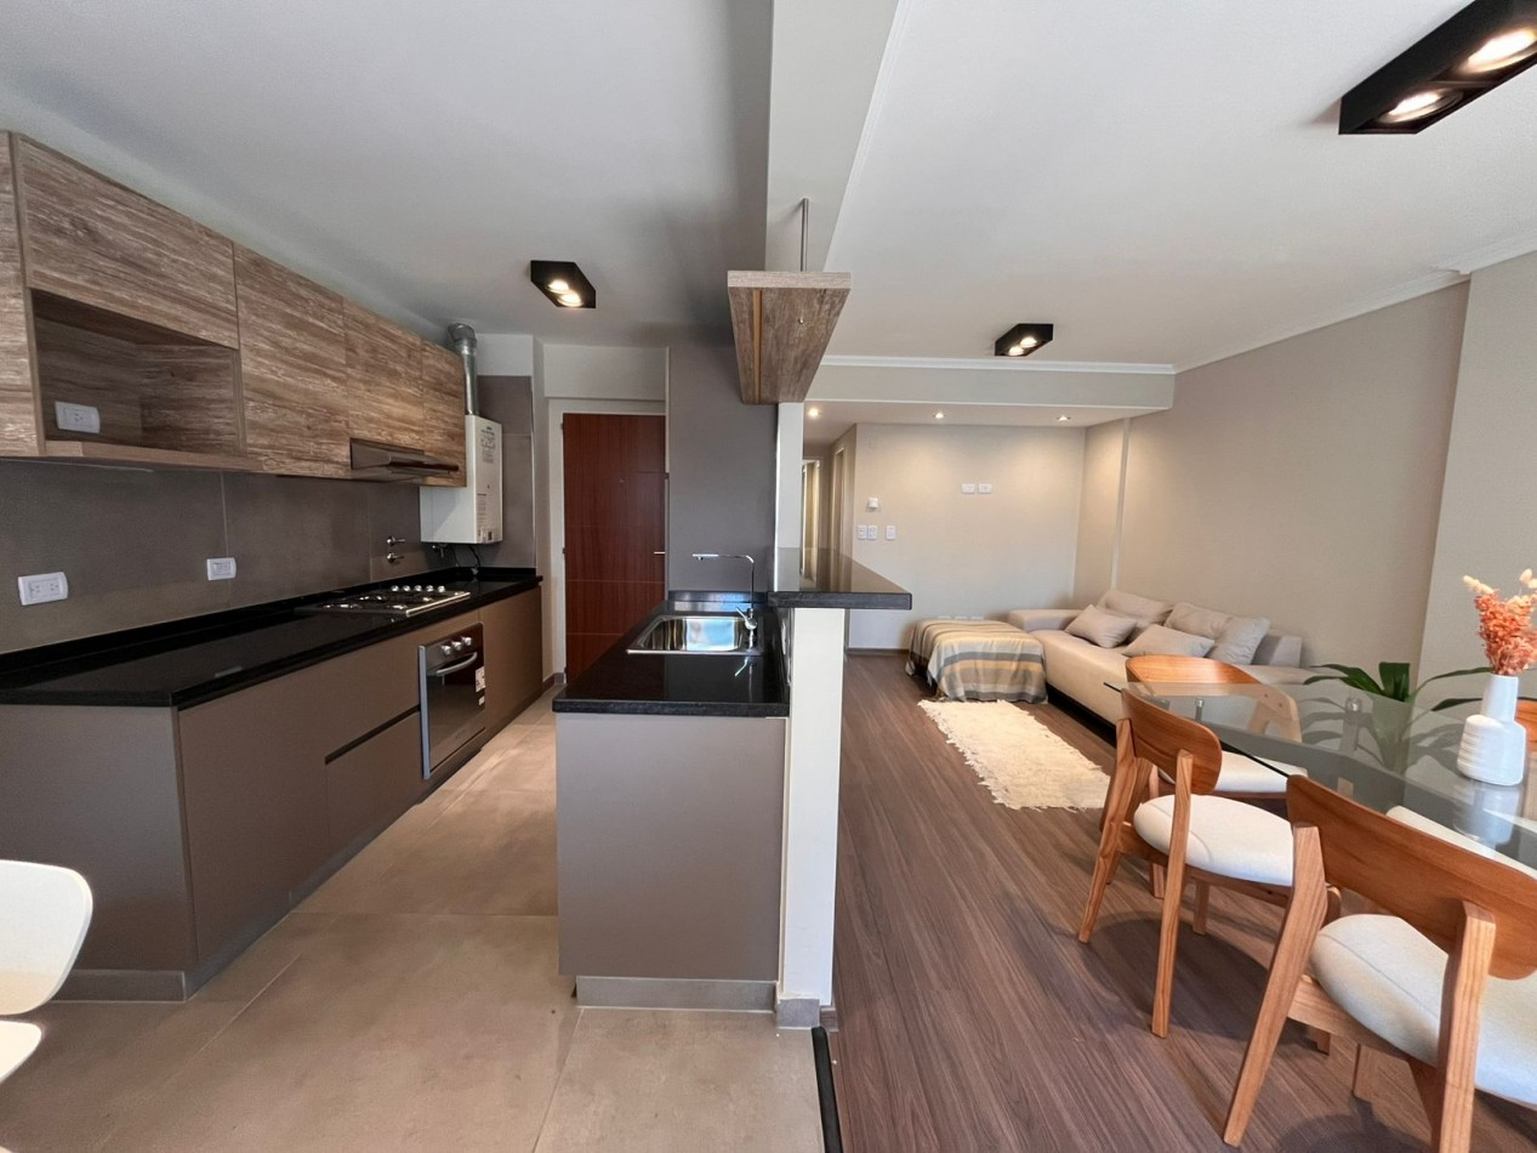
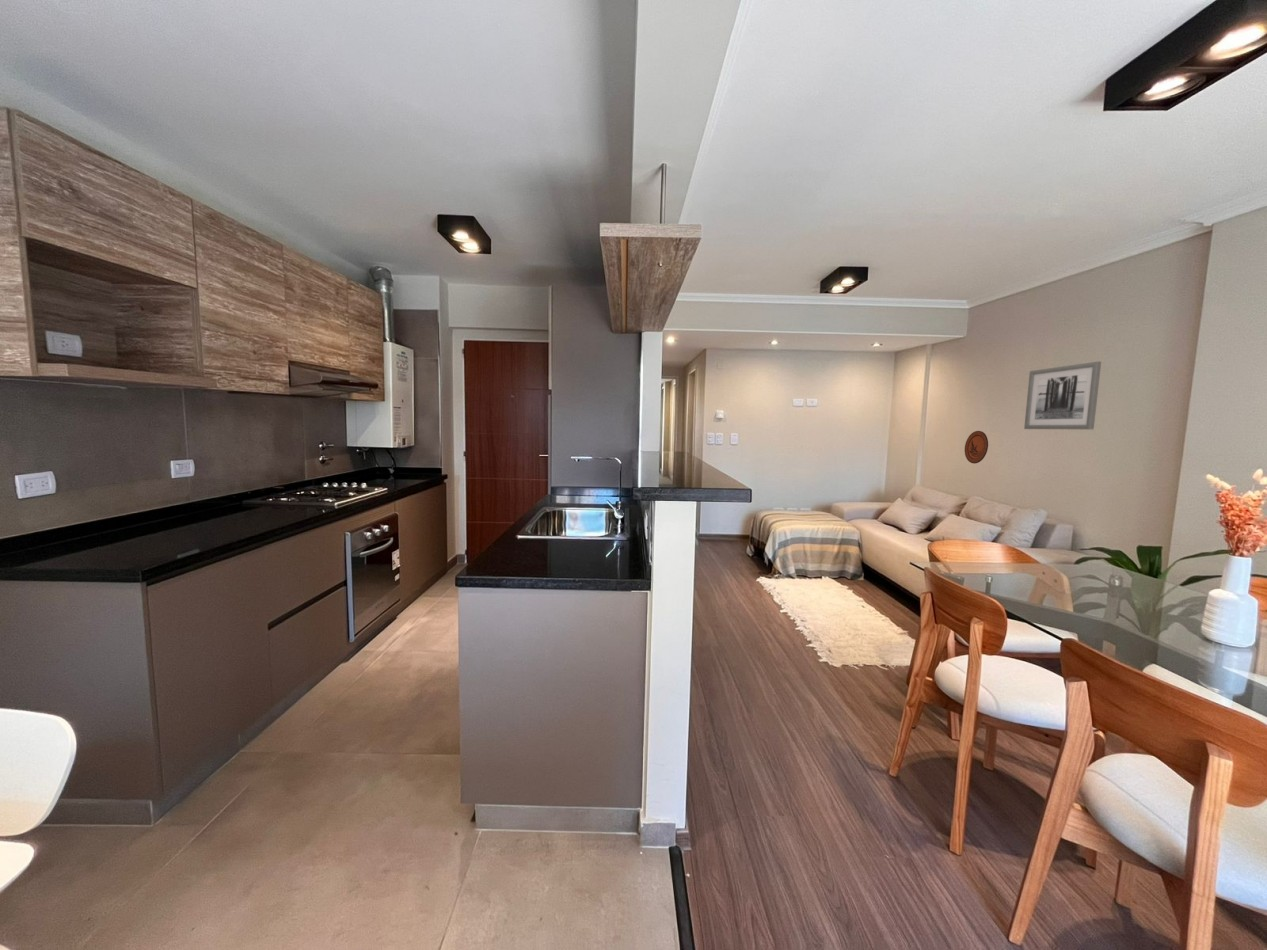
+ decorative plate (976, 447)
+ wall art (1059, 398)
